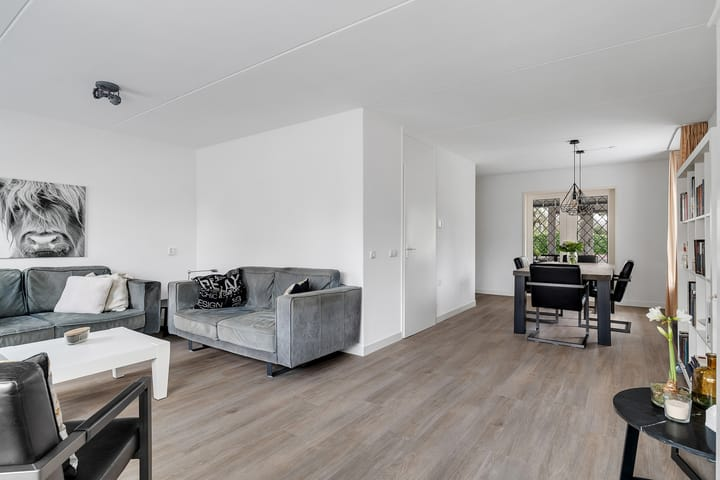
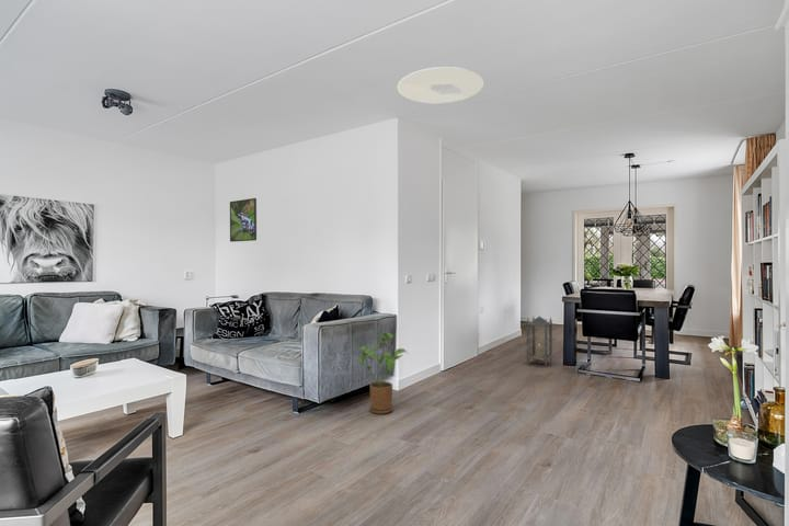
+ ceiling light (439, 82)
+ house plant (385, 373)
+ lantern (539, 343)
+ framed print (242, 220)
